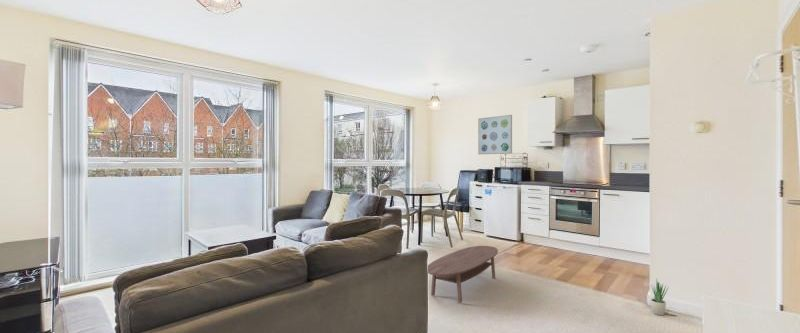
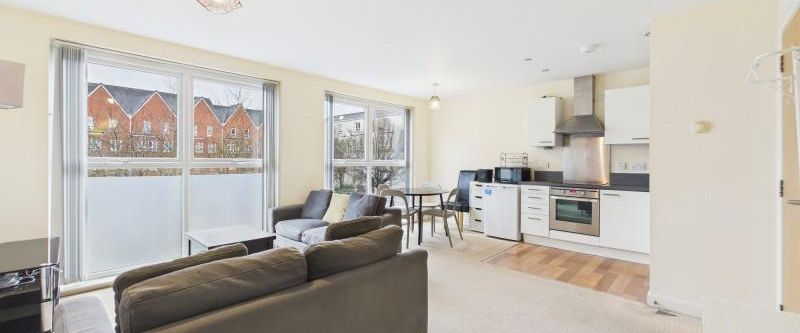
- coffee table (465, 272)
- potted plant (659, 296)
- wall art (494, 135)
